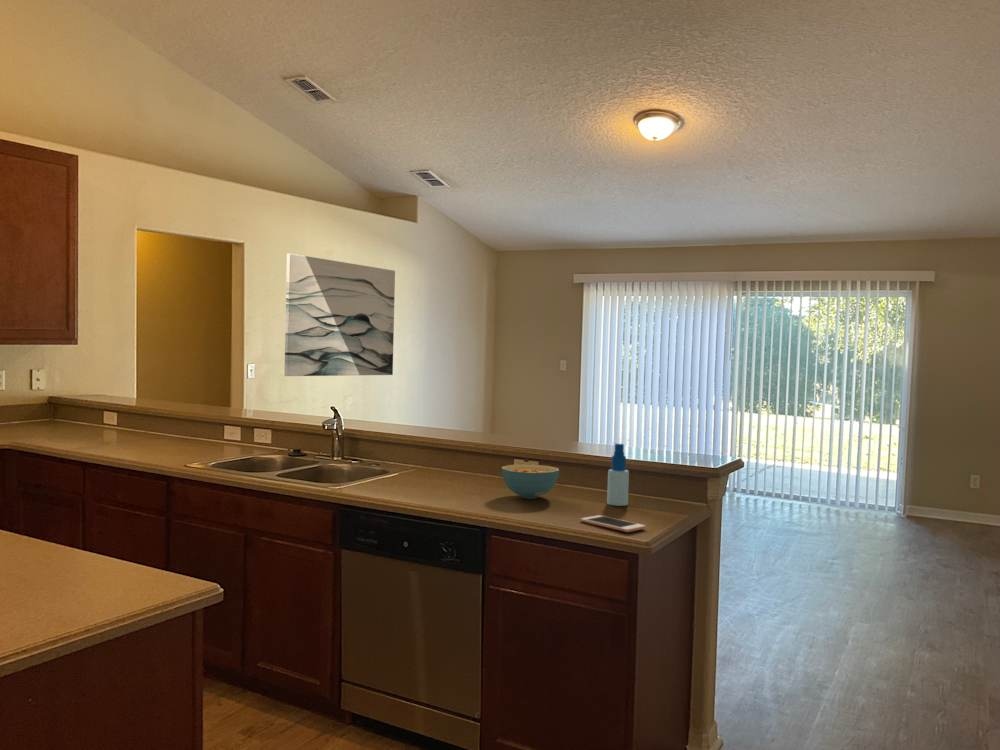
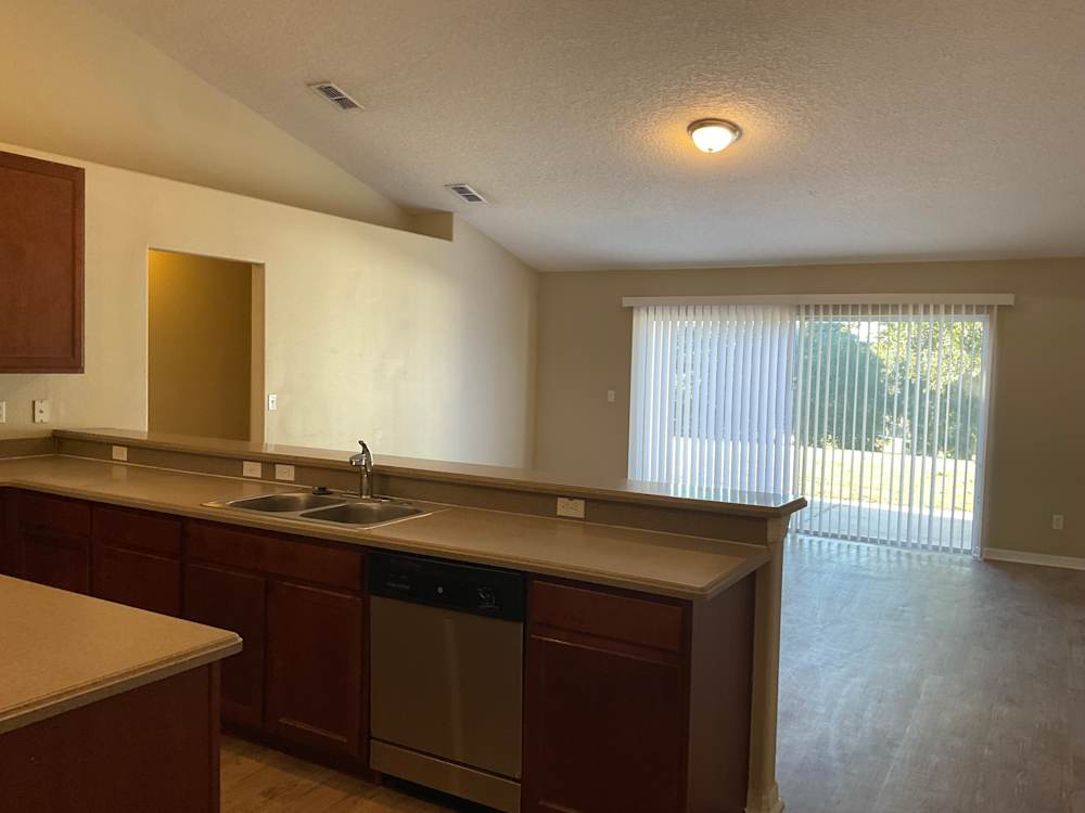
- wall art (344, 319)
- cereal bowl (529, 482)
- spray bottle (618, 473)
- cell phone (612, 523)
